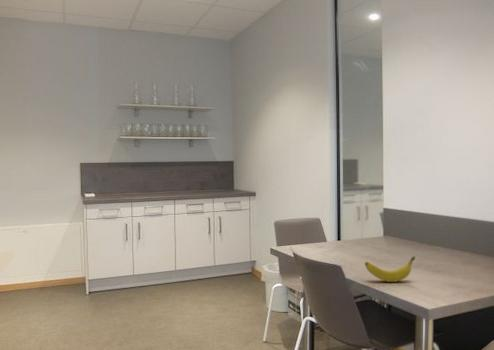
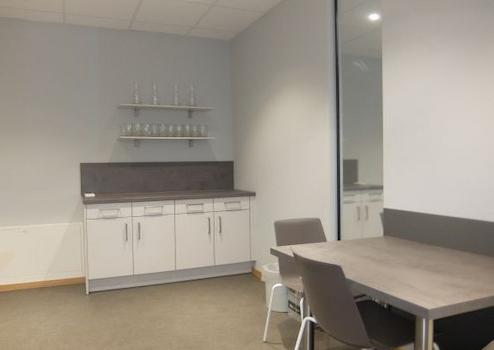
- banana (390, 271)
